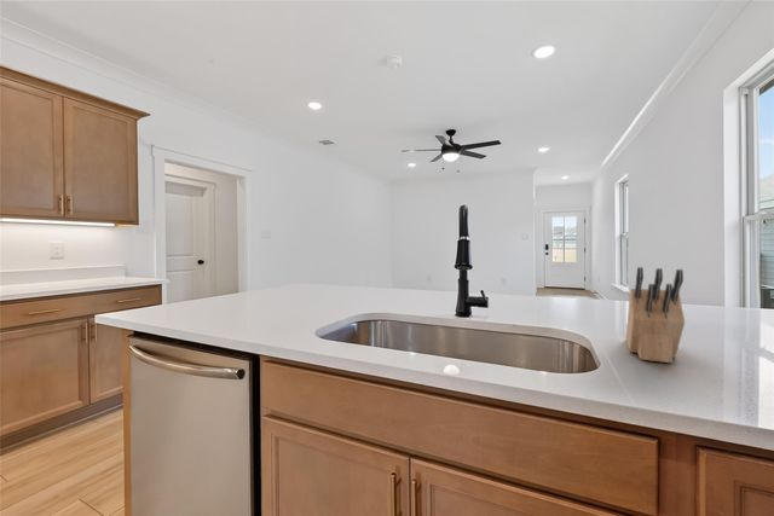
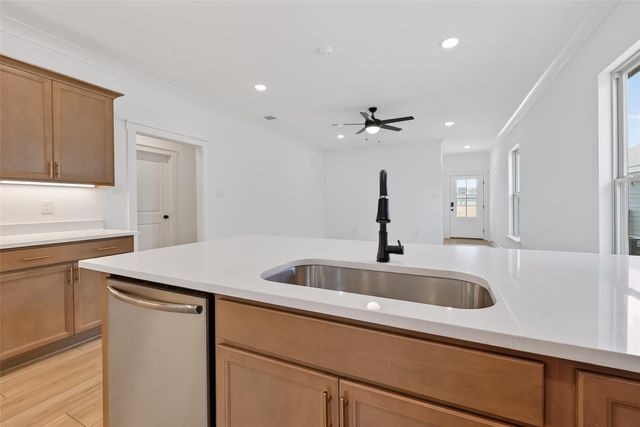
- knife block (652, 309)
